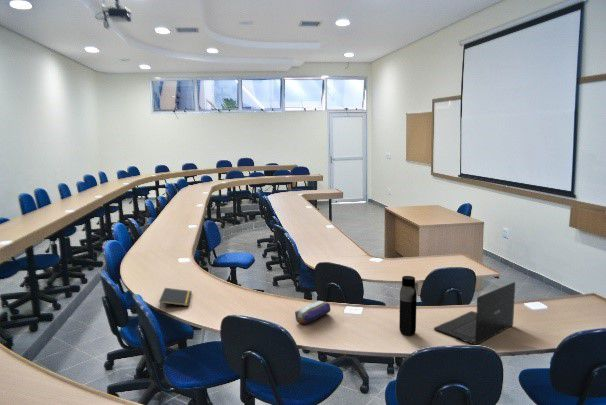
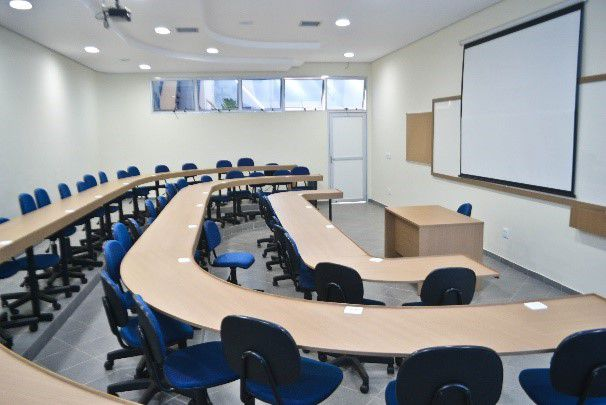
- water bottle (408, 305)
- pencil case (313, 311)
- laptop (477, 305)
- notepad (176, 296)
